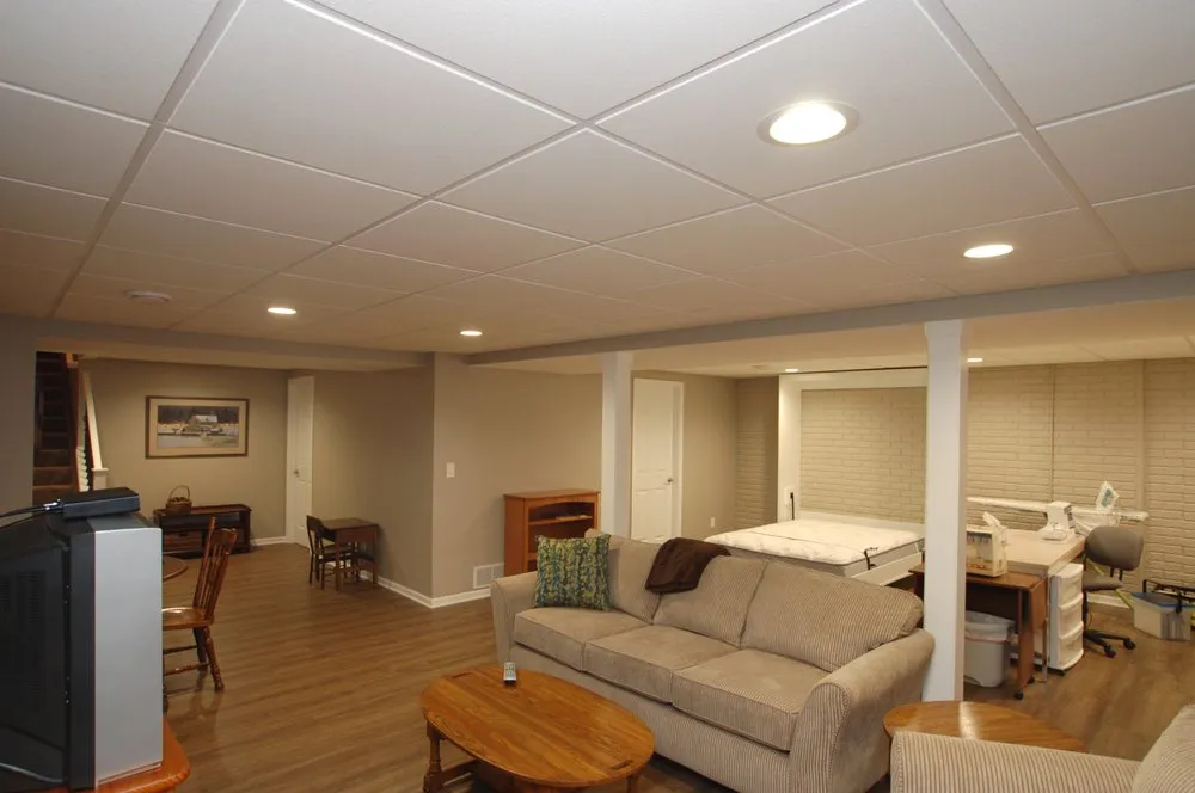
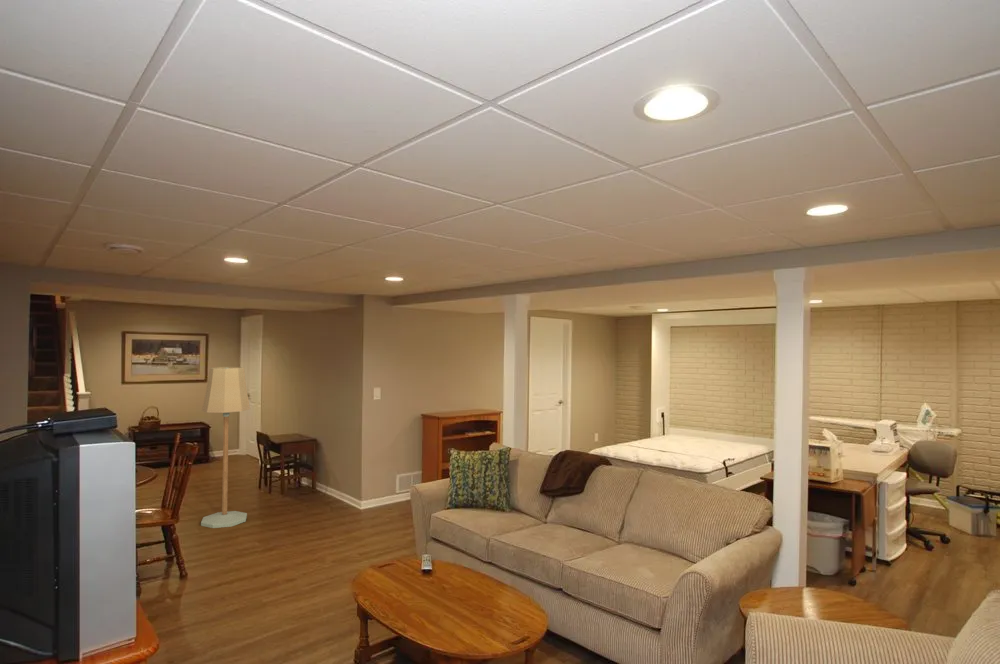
+ floor lamp (225, 444)
